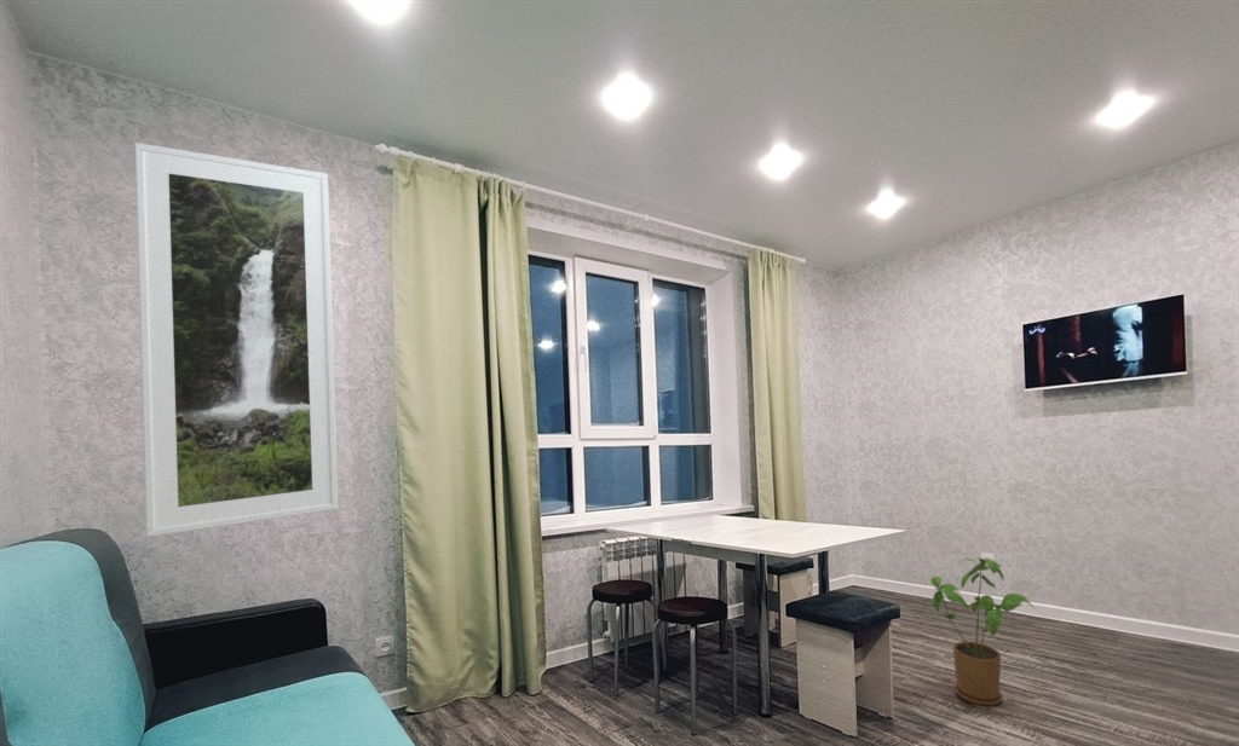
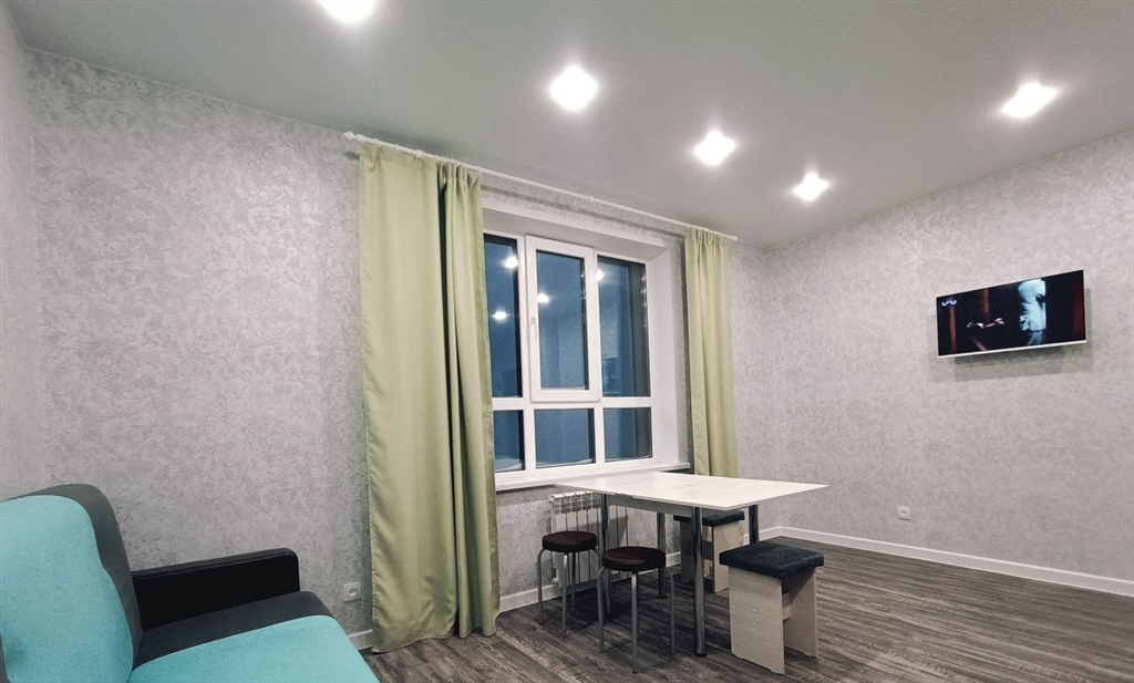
- house plant (982, 630)
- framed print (244, 340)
